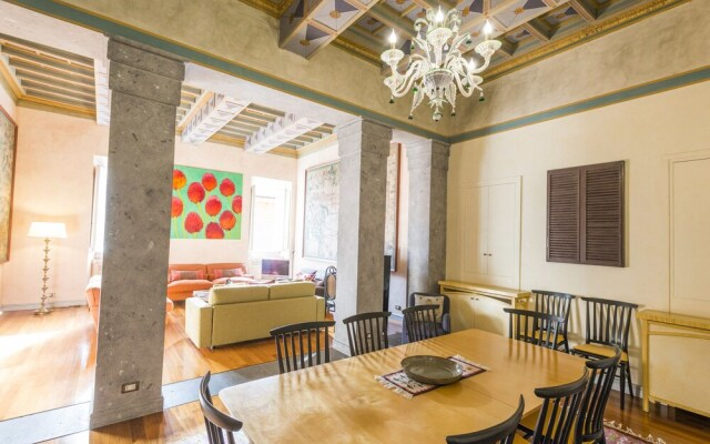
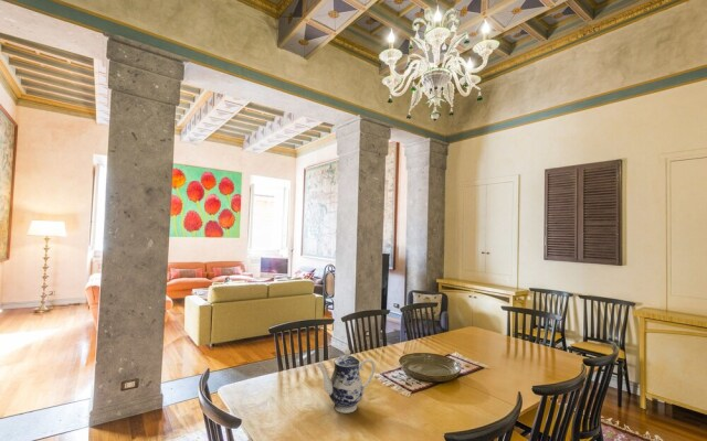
+ teapot (346, 377)
